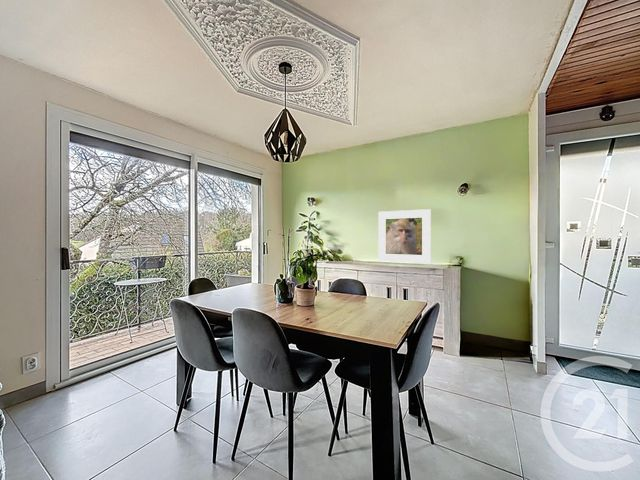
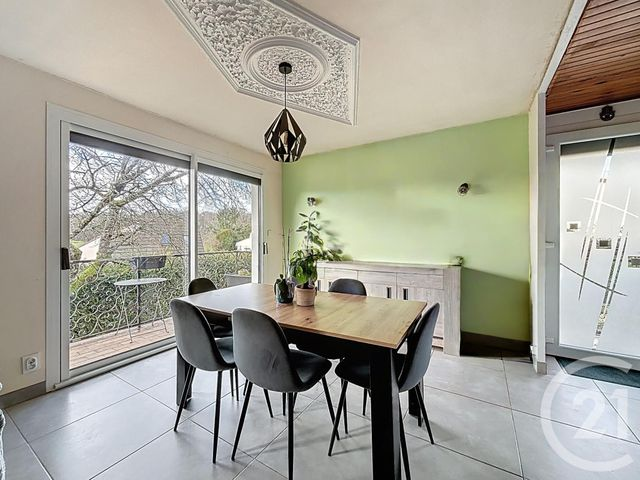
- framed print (403, 236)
